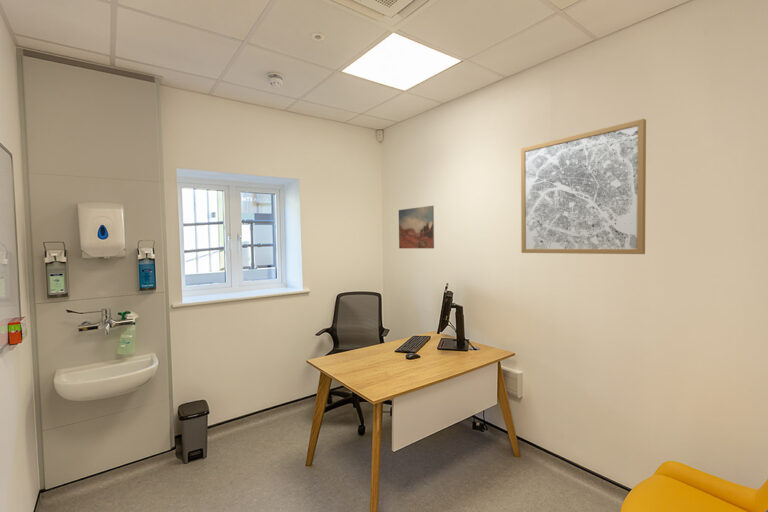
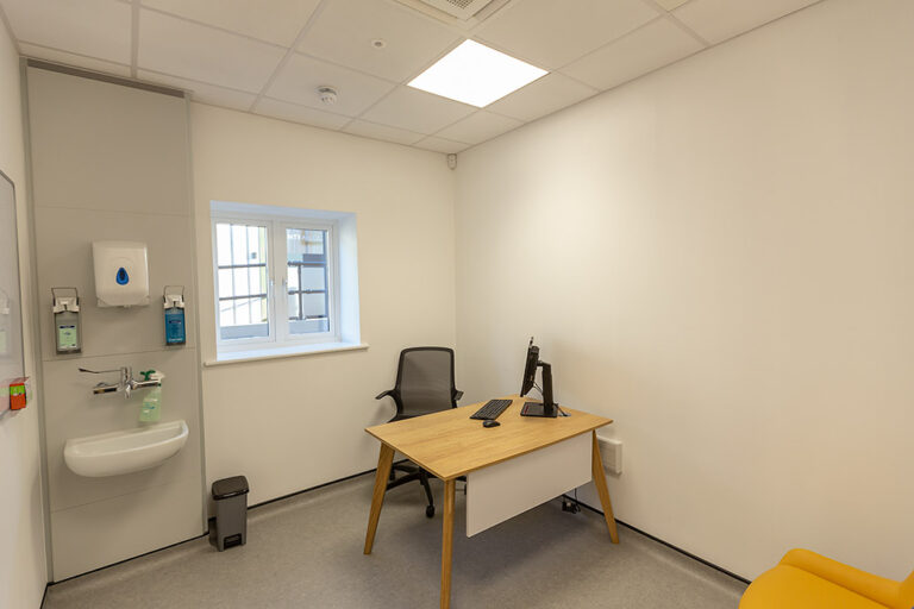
- wall art (415, 228)
- wall art (575, 194)
